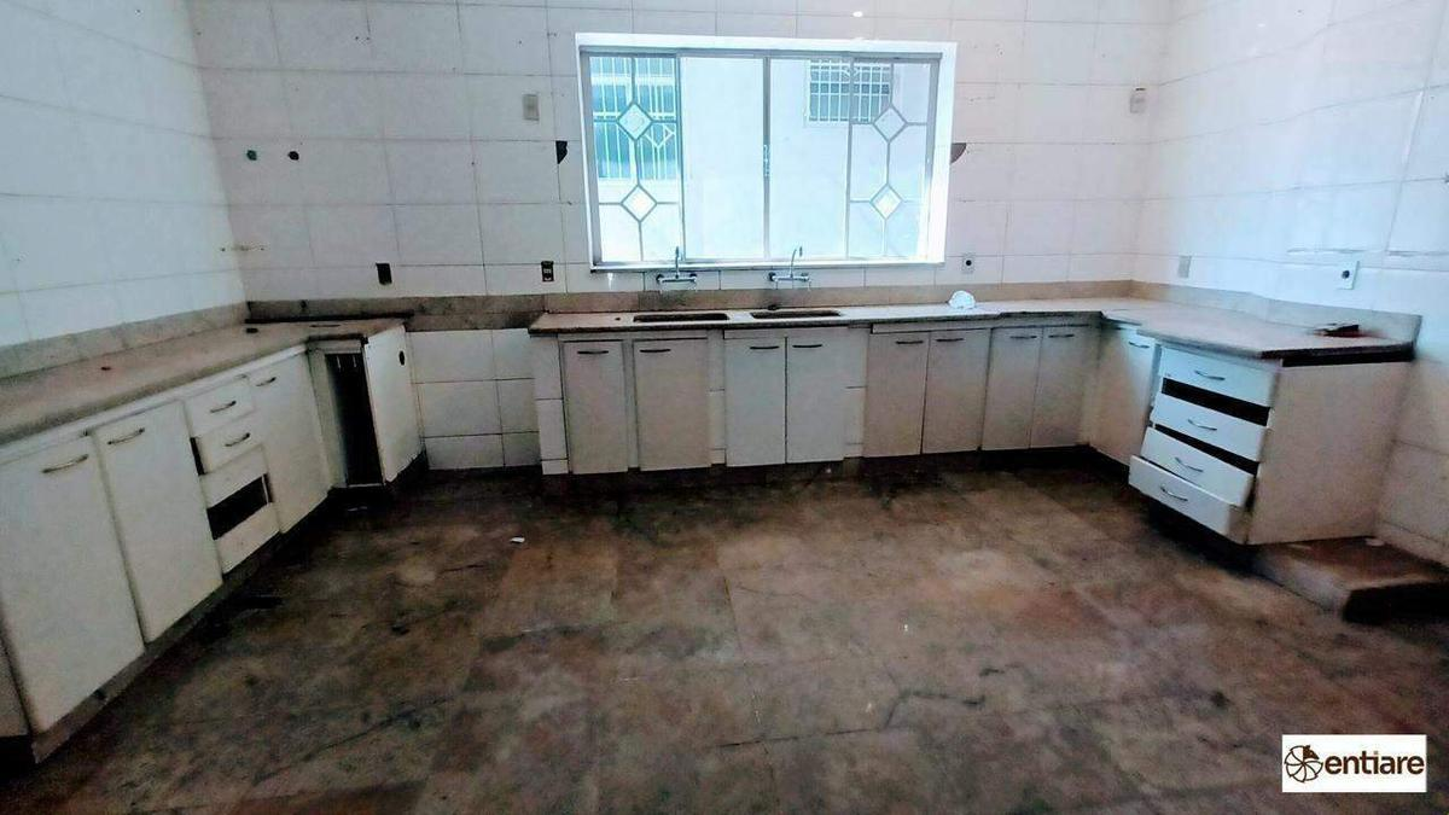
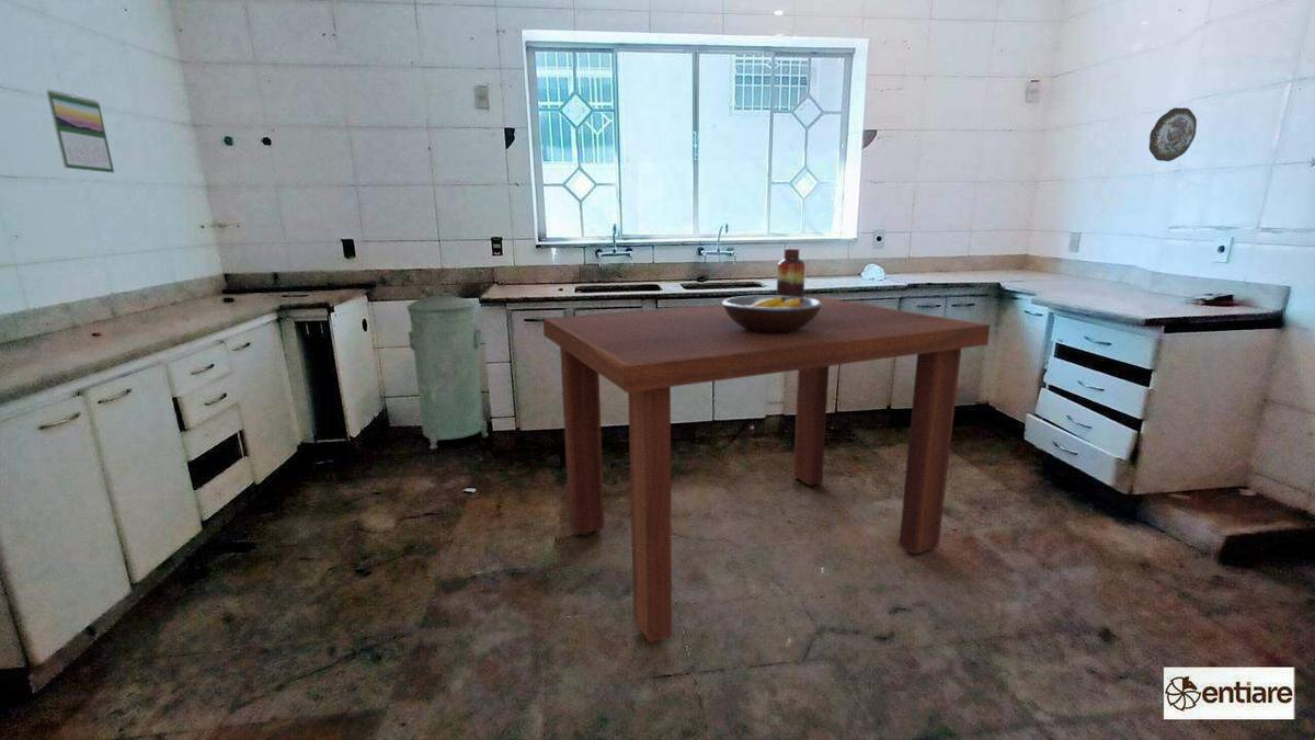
+ dining table (794, 437)
+ vase (790, 280)
+ fruit bowl (770, 311)
+ calendar (81, 133)
+ trash can (448, 367)
+ decorative plate (1174, 134)
